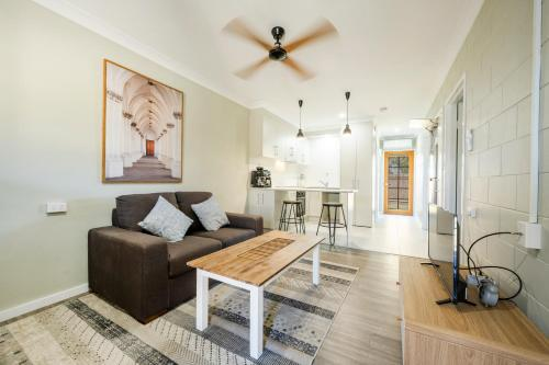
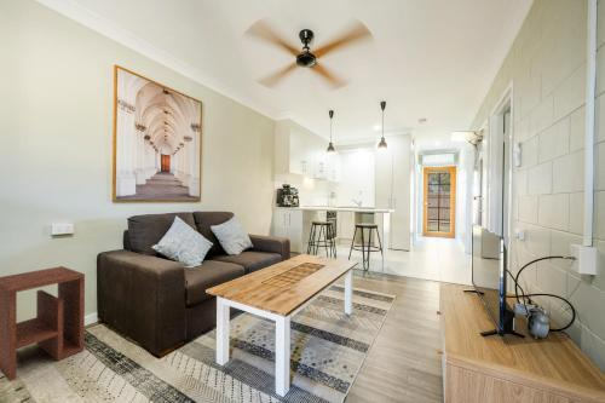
+ side table (39, 315)
